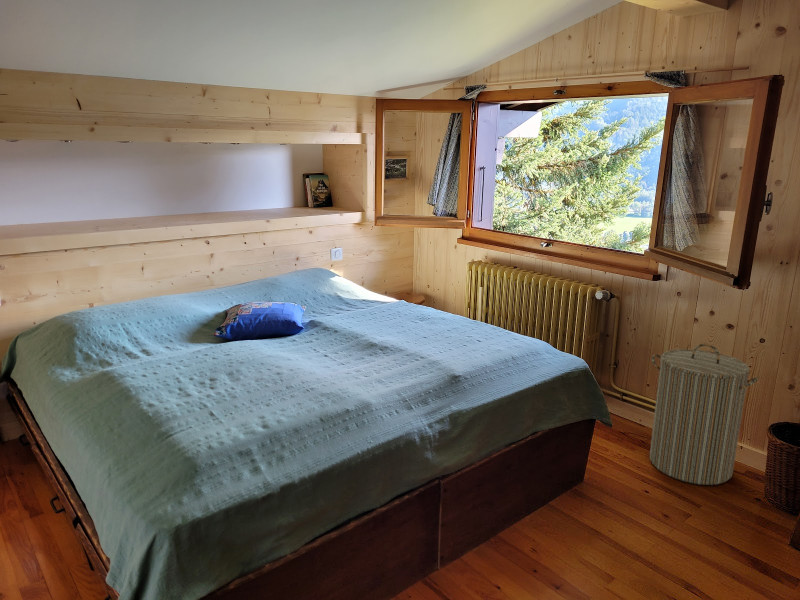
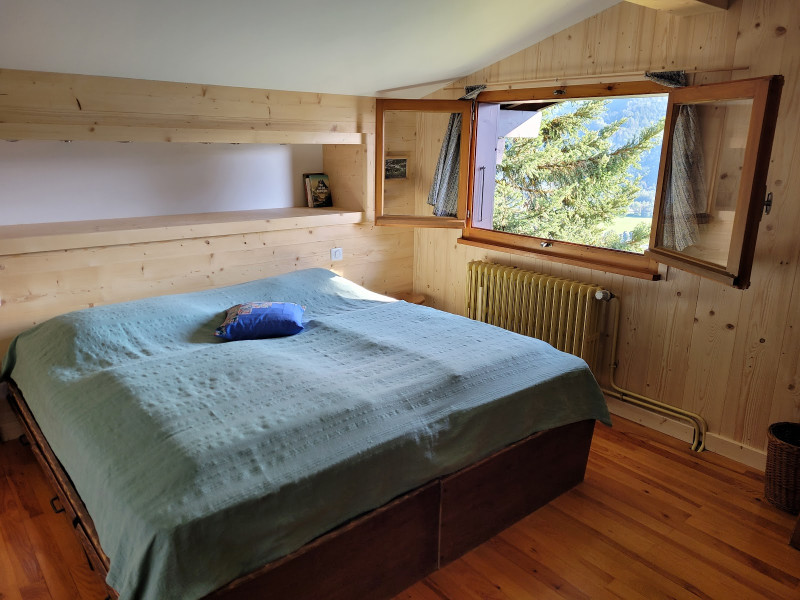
- laundry hamper (697, 406)
